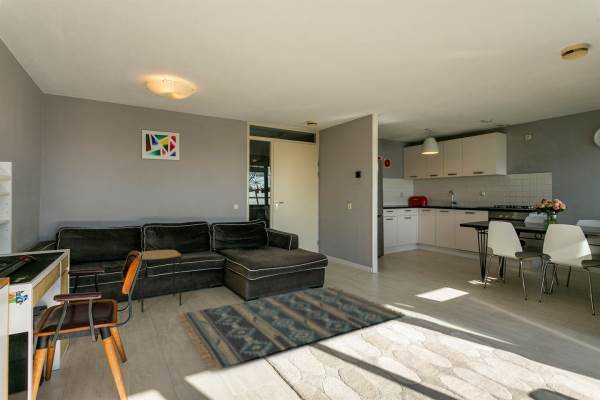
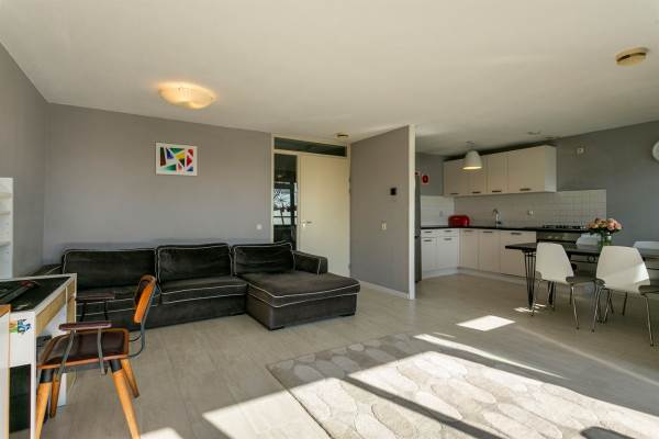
- rug (291, 314)
- side table (173, 278)
